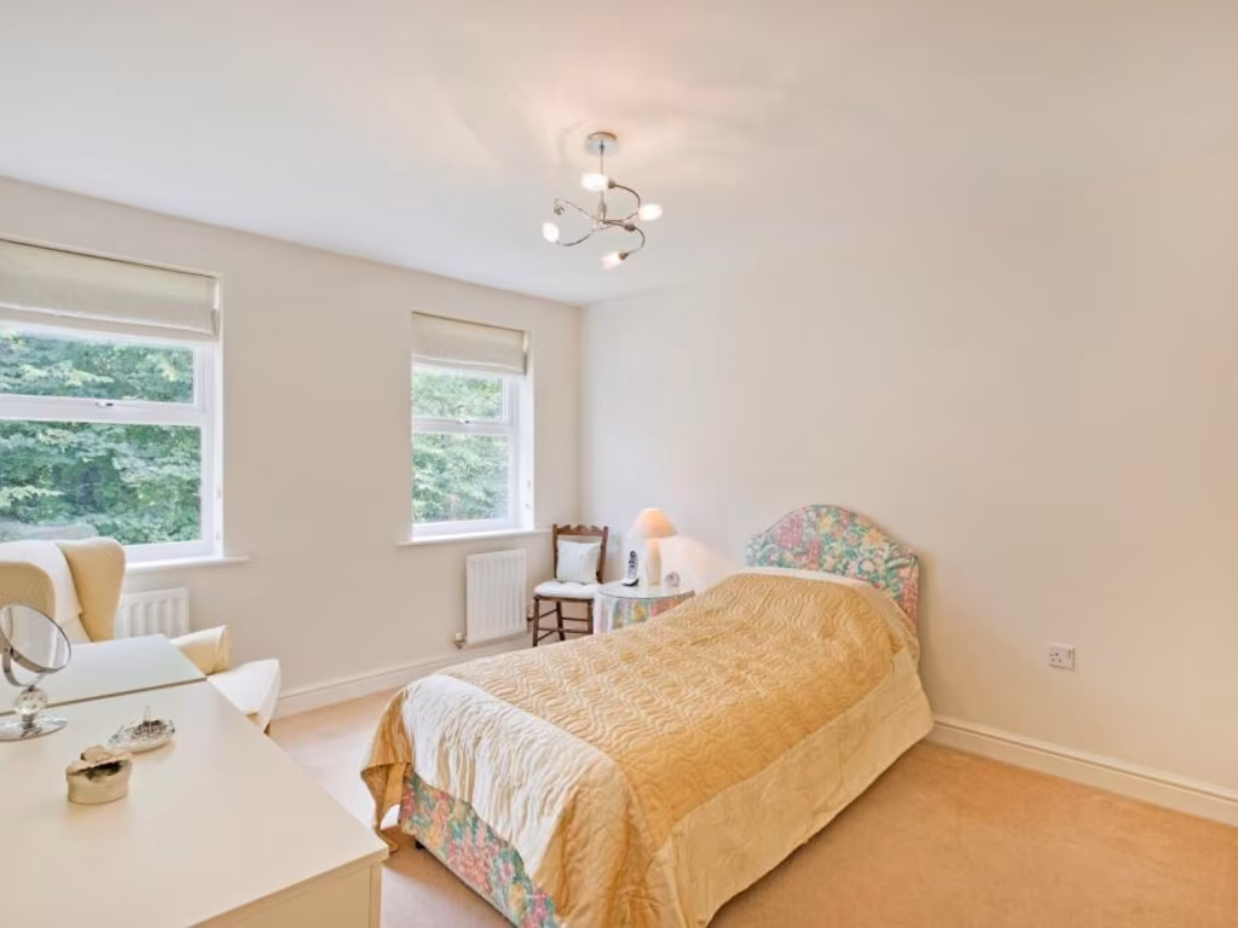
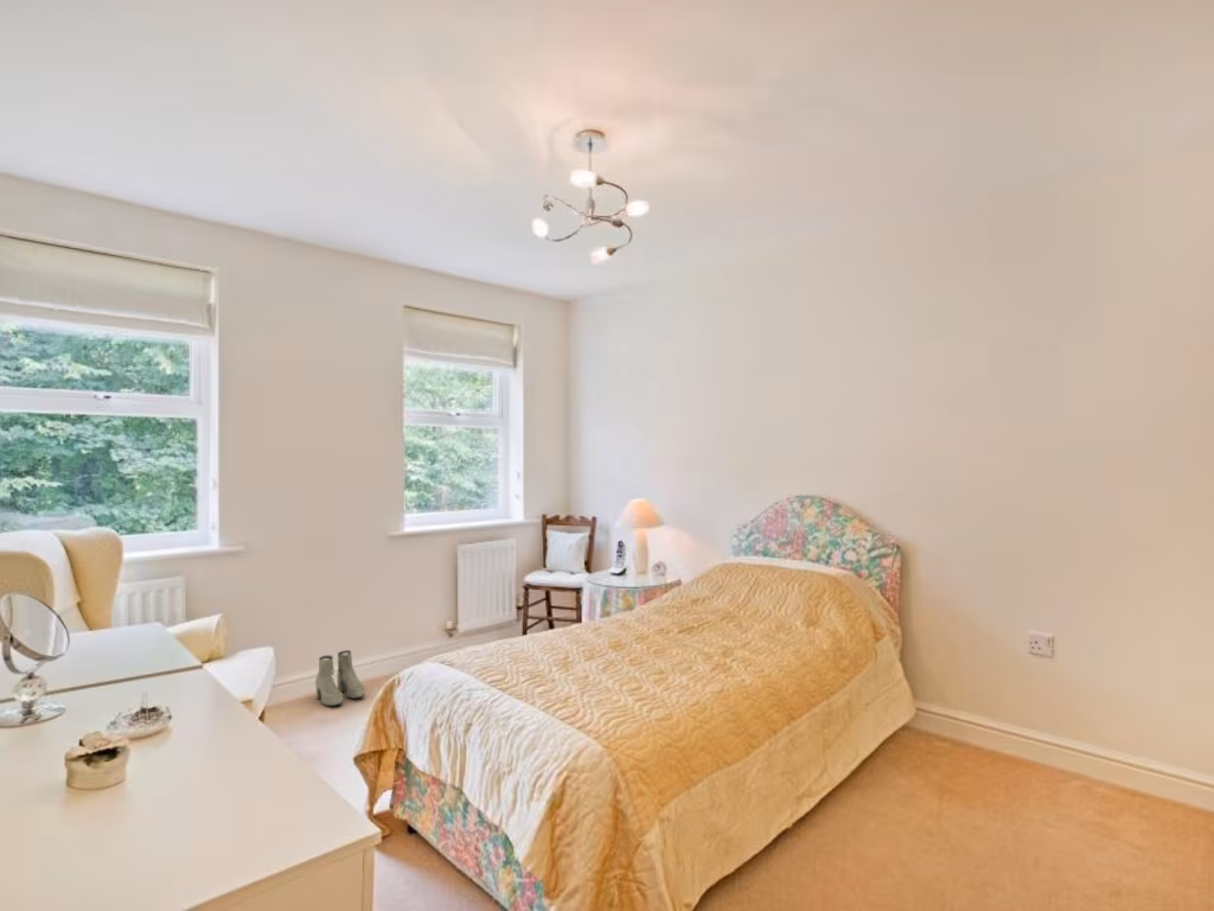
+ boots (339, 676)
